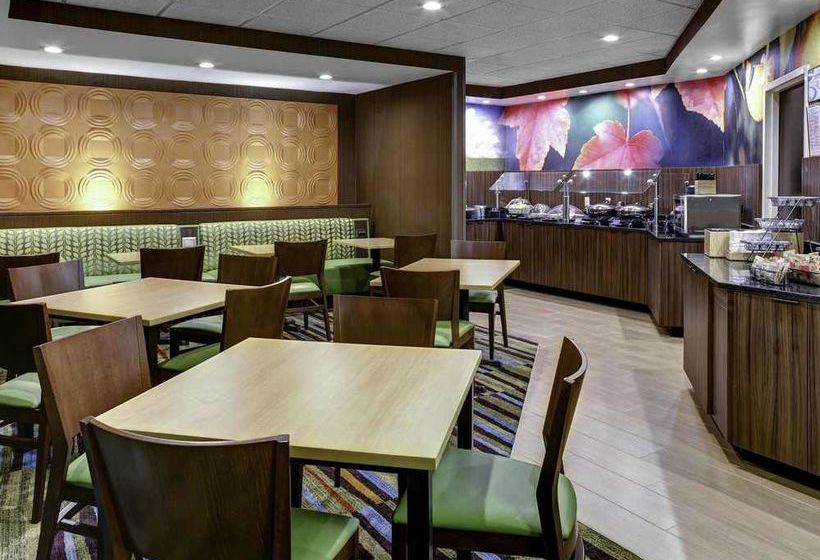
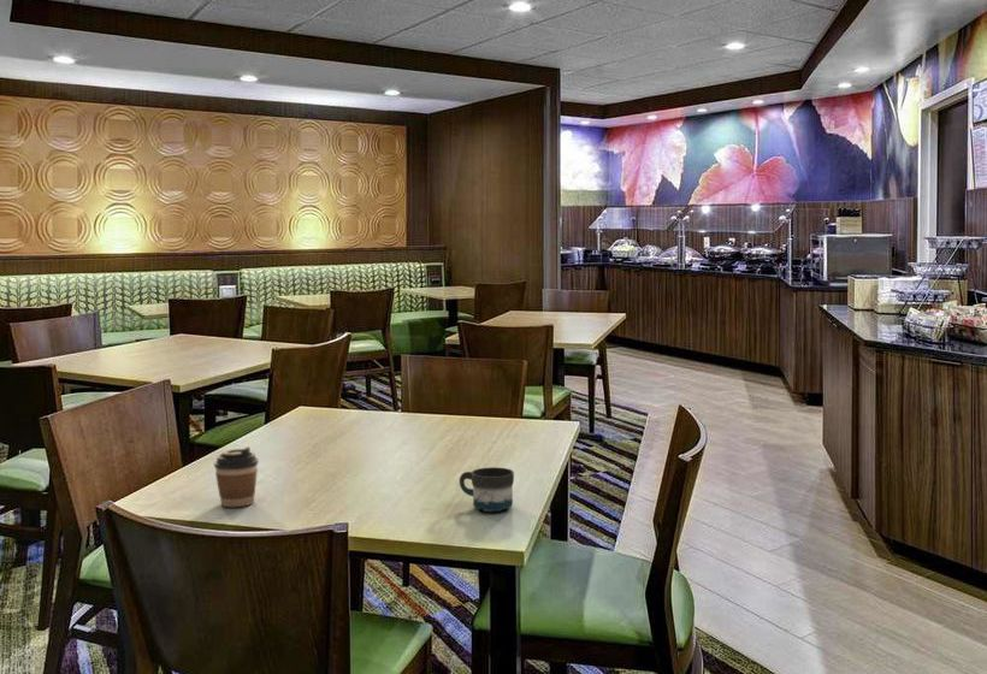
+ coffee cup (236, 475)
+ mug (487, 490)
